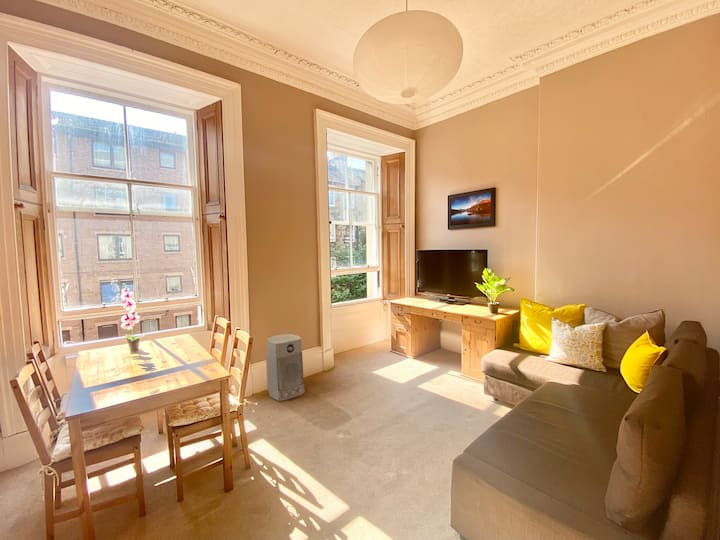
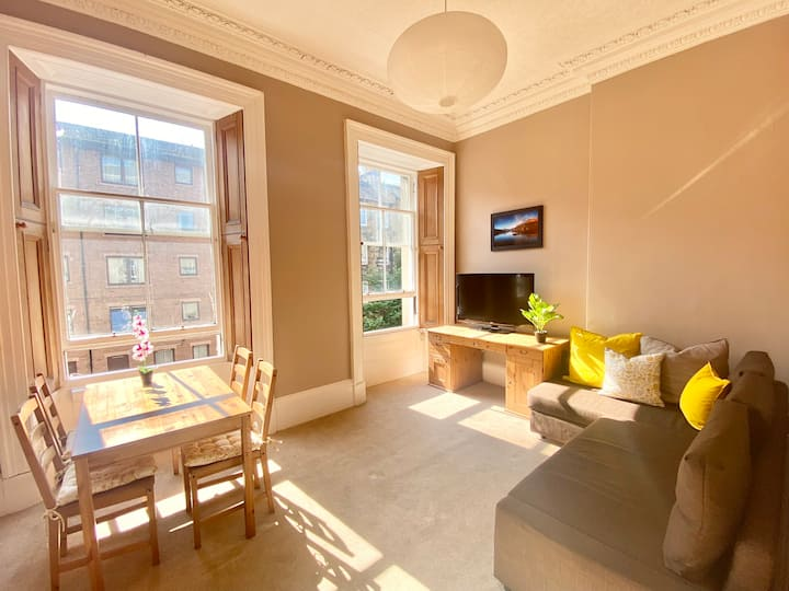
- air purifier (284, 365)
